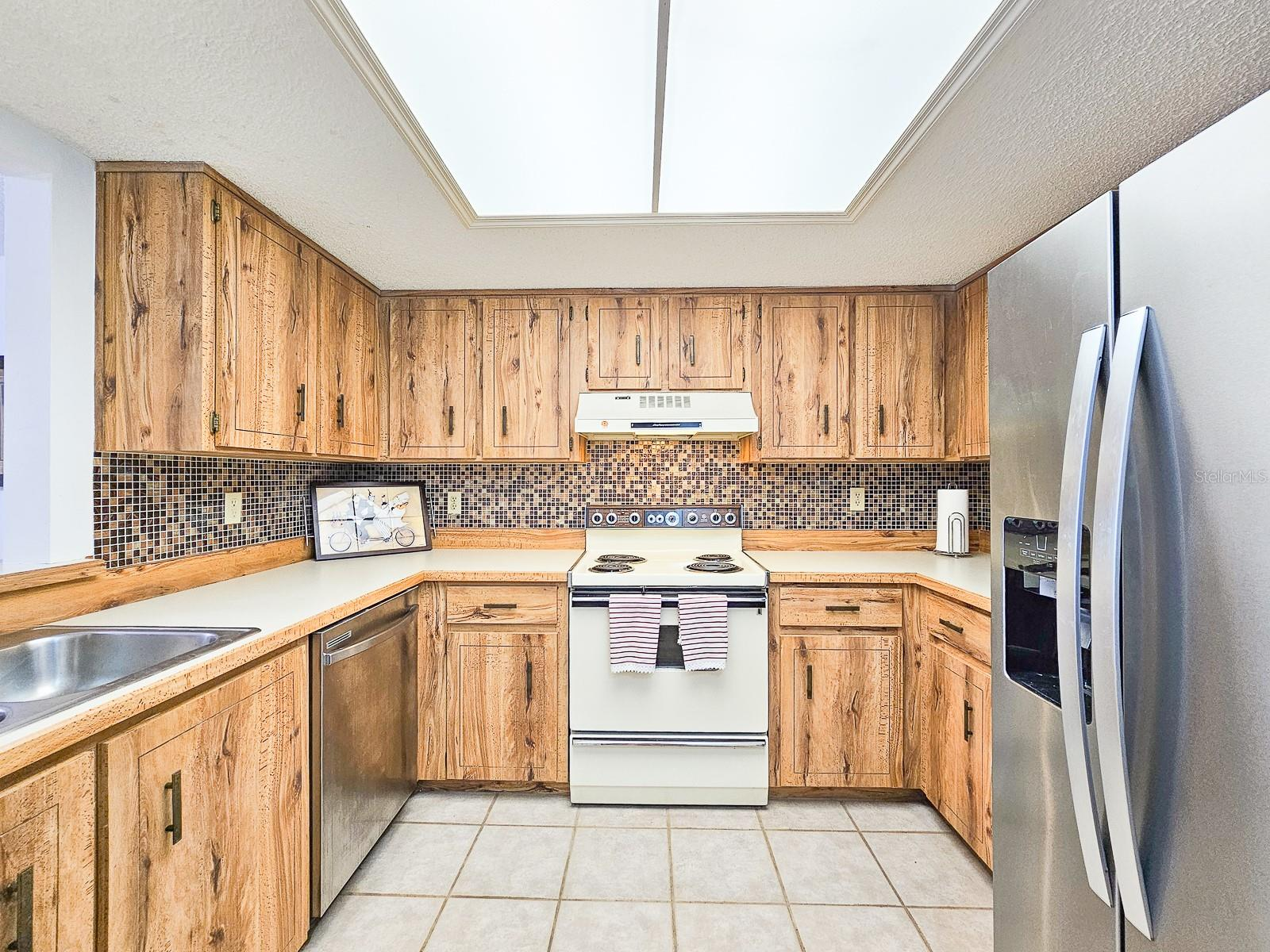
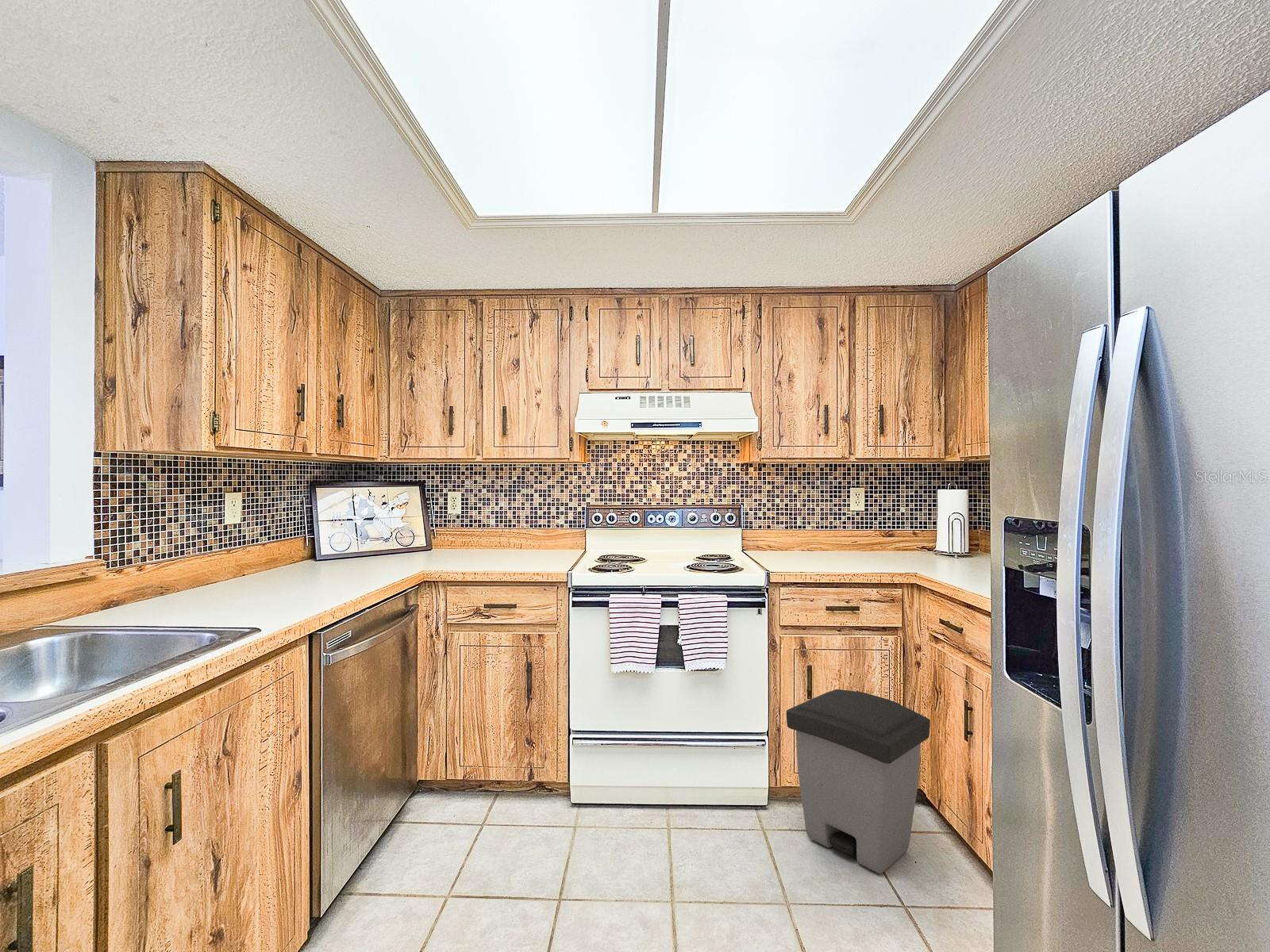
+ trash can (858, 774)
